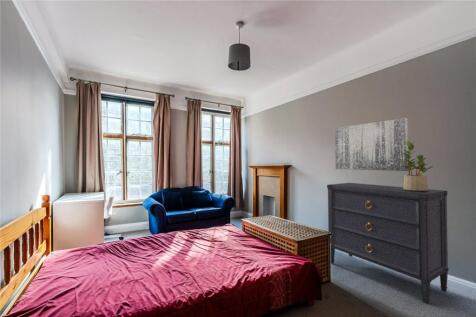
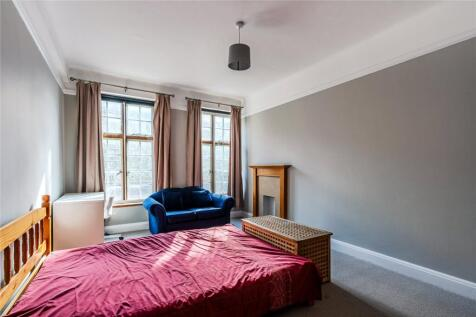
- potted plant (417, 166)
- dresser (380, 231)
- wall art (367, 146)
